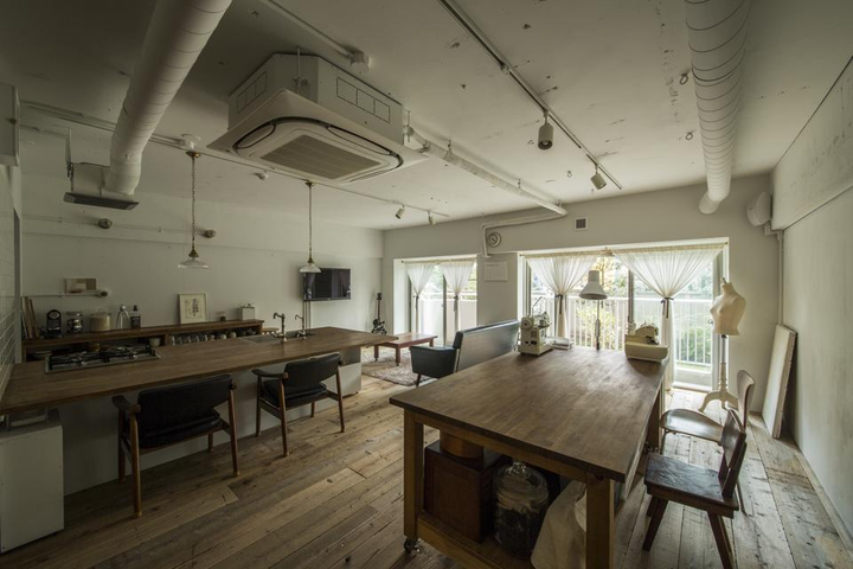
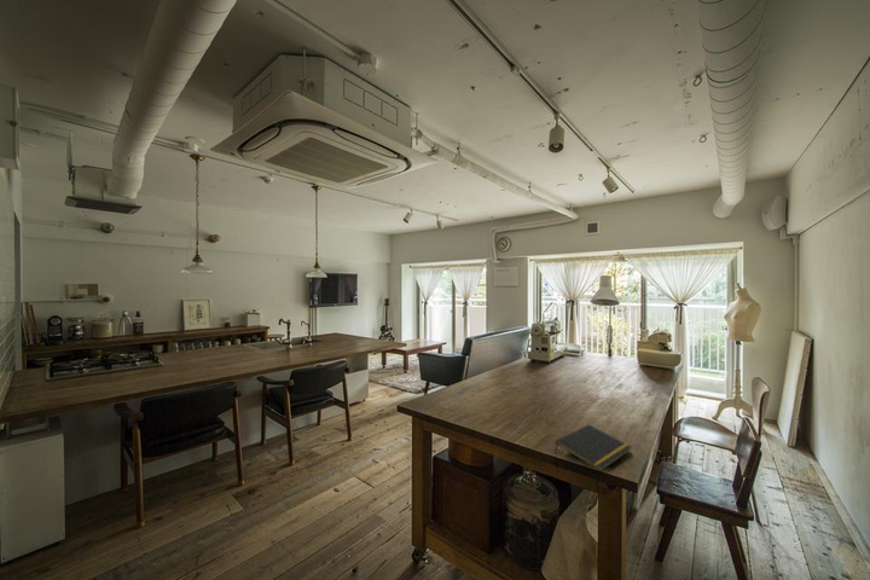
+ notepad (593, 445)
